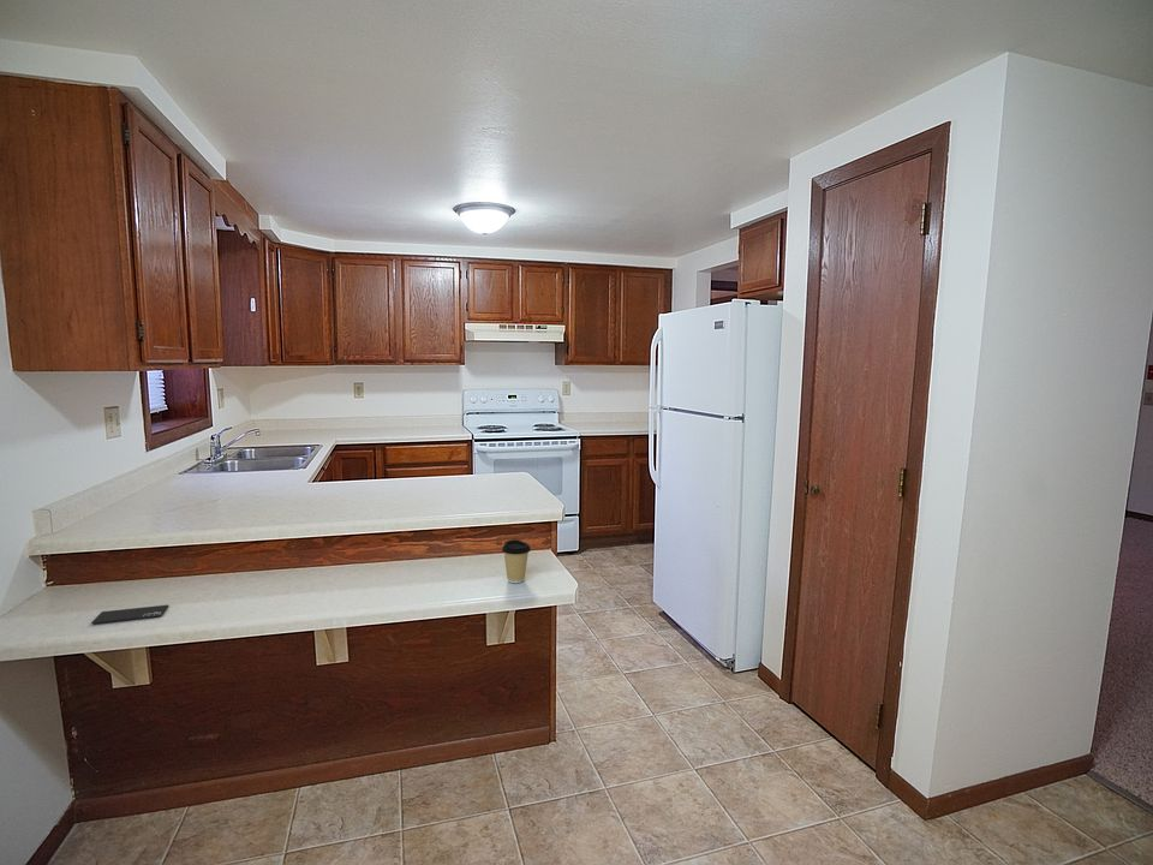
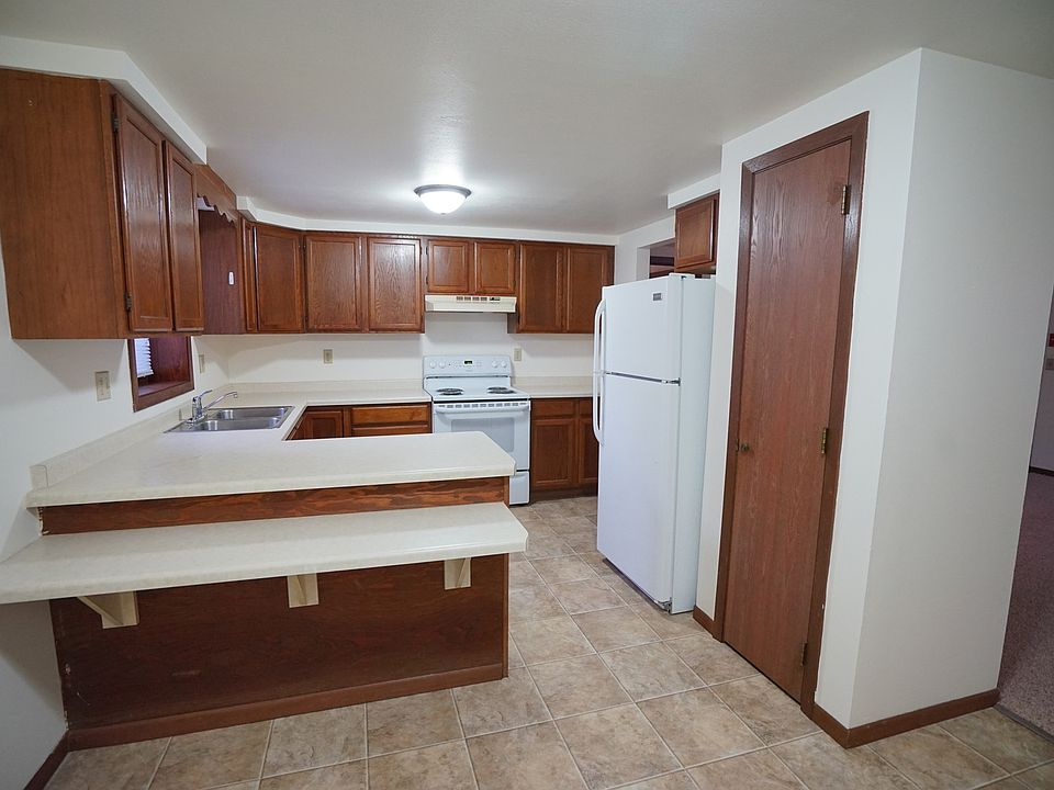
- smartphone (131, 613)
- coffee cup (515, 561)
